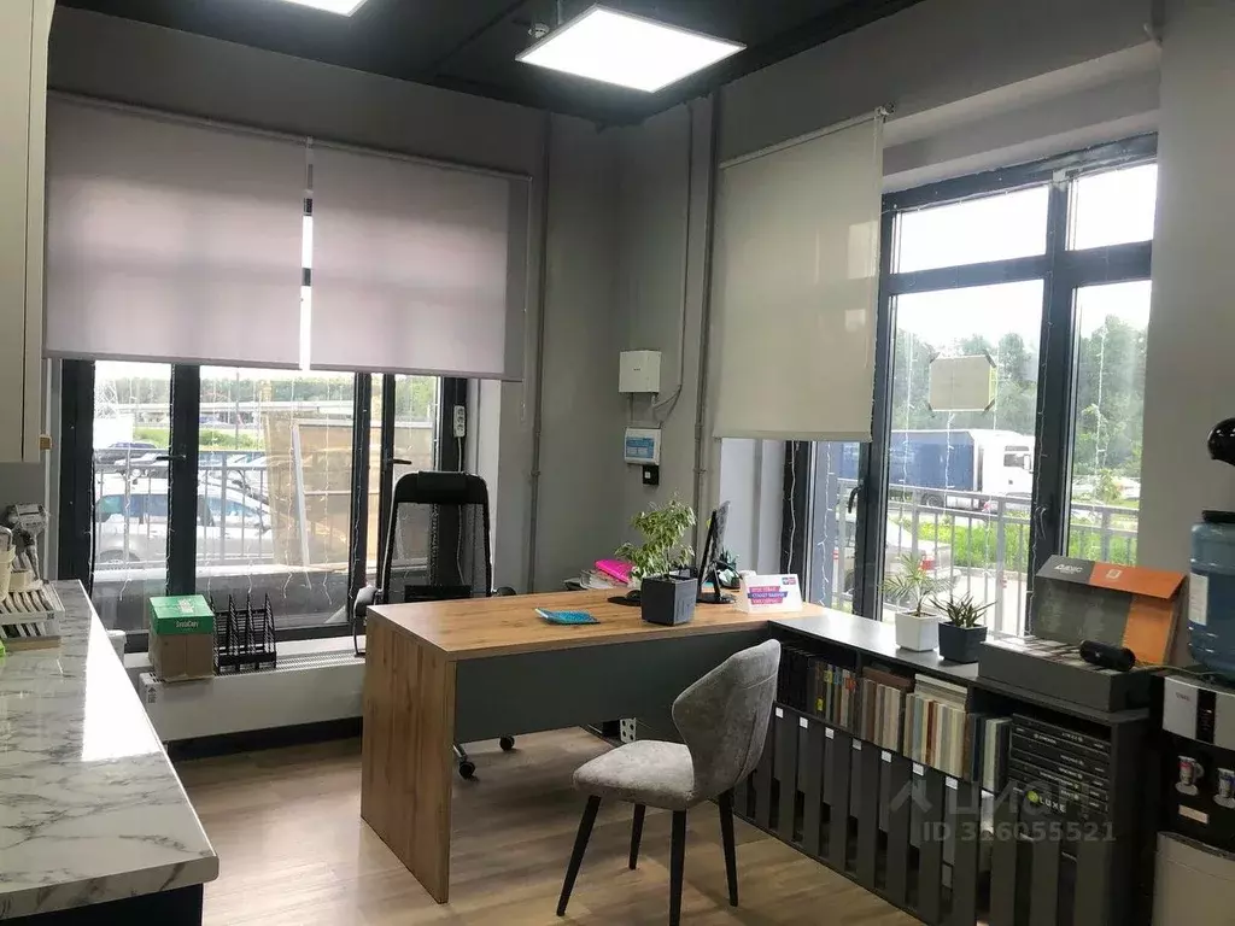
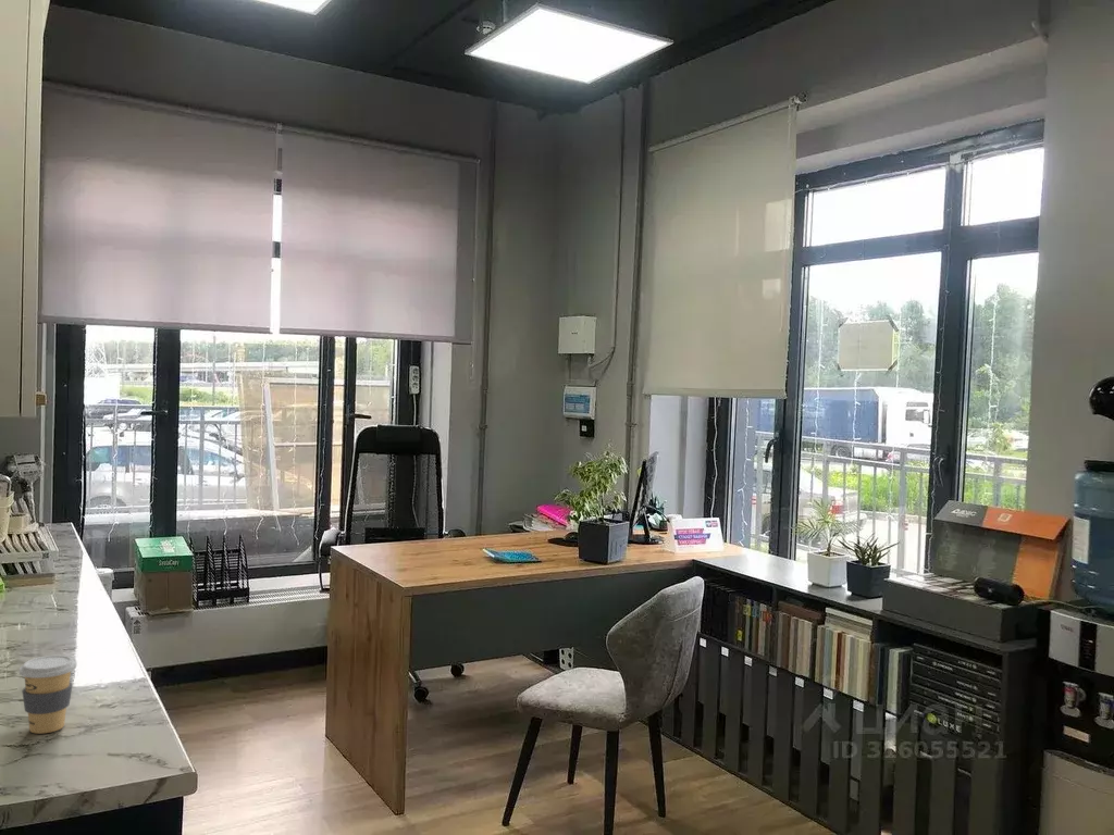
+ coffee cup (47, 694)
